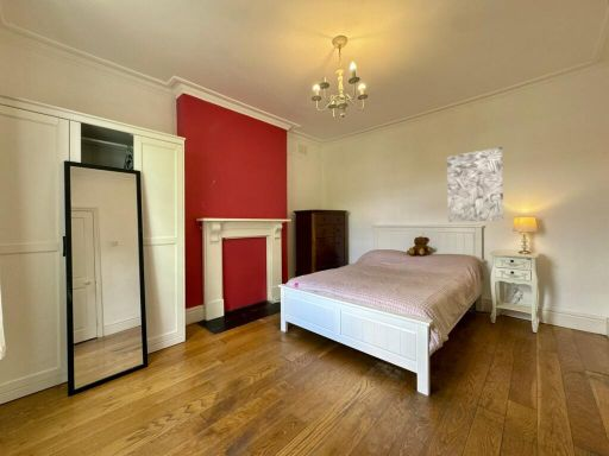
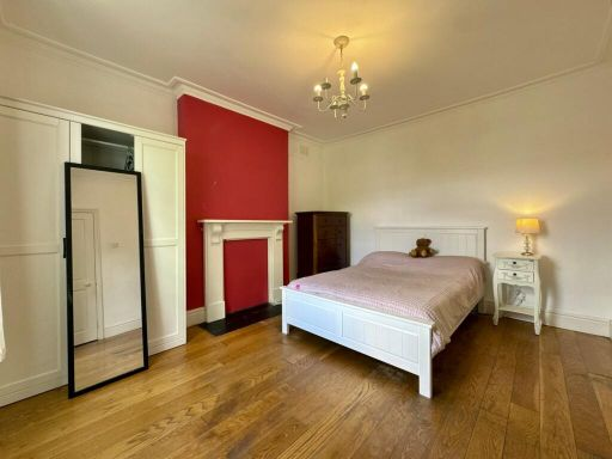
- wall art (473, 186)
